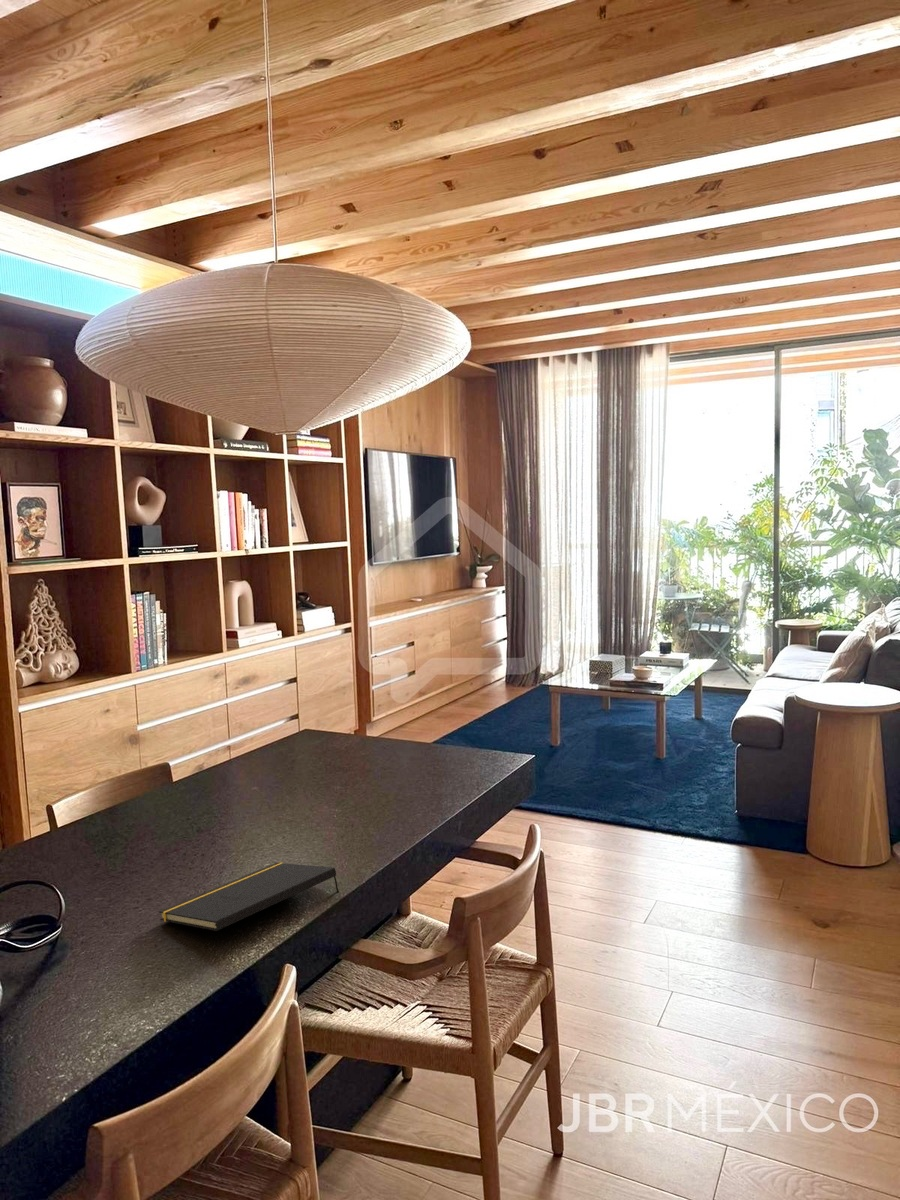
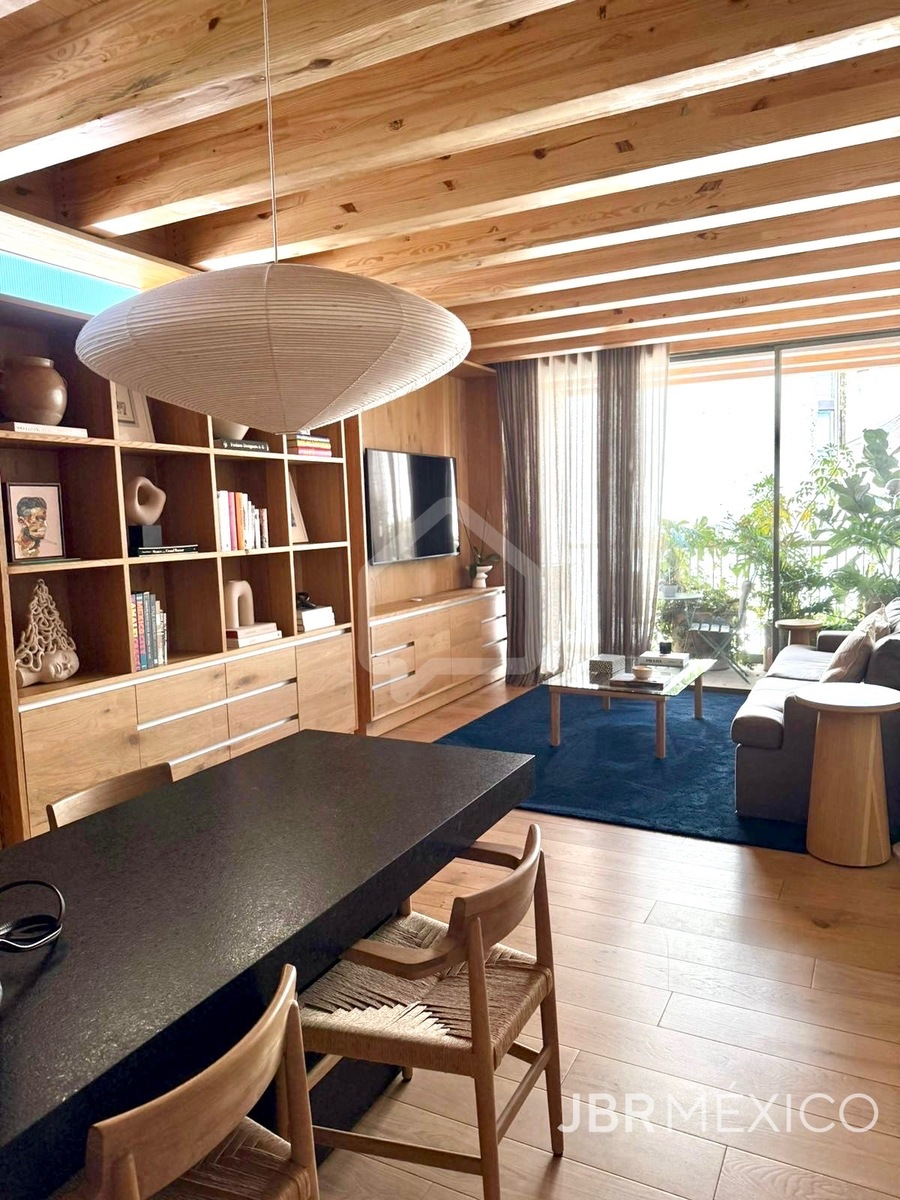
- notepad (249, 893)
